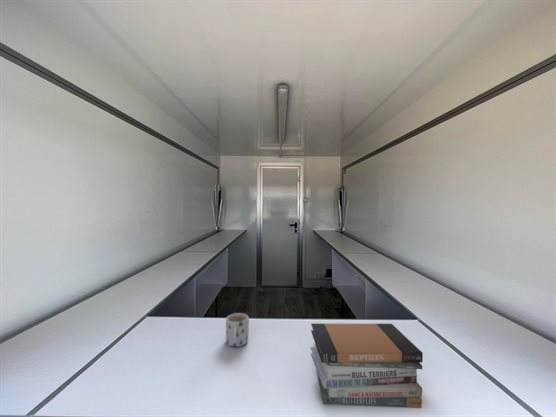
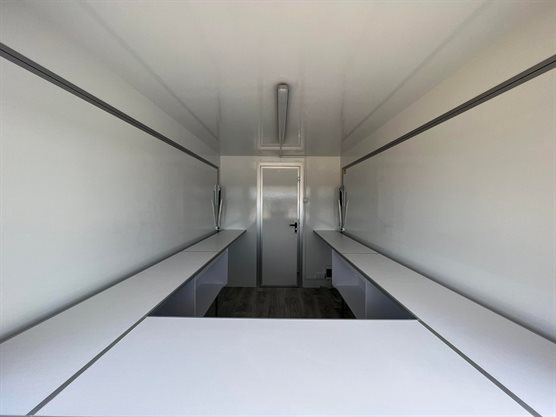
- book stack (360, 360)
- mug (236, 331)
